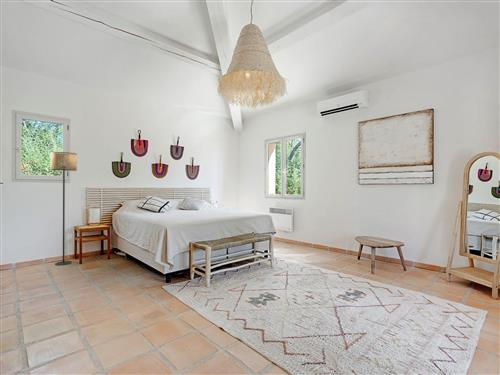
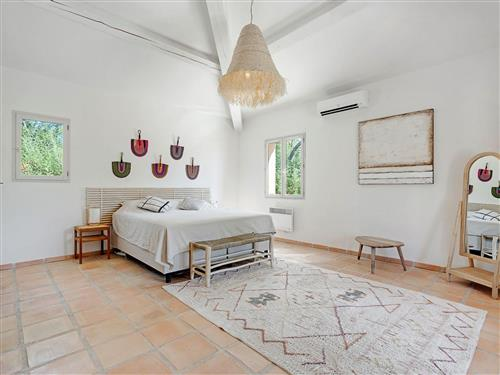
- floor lamp (63, 208)
